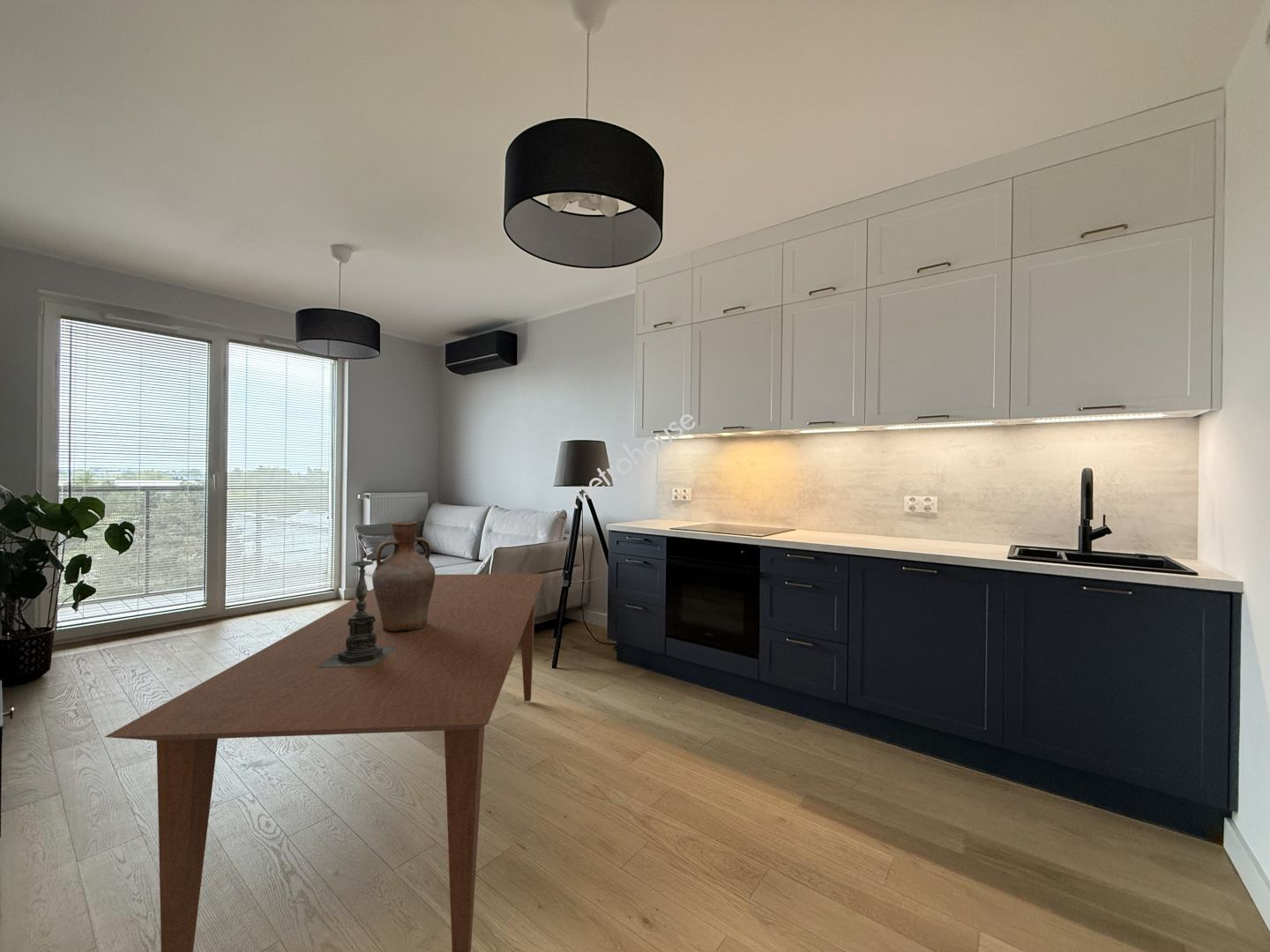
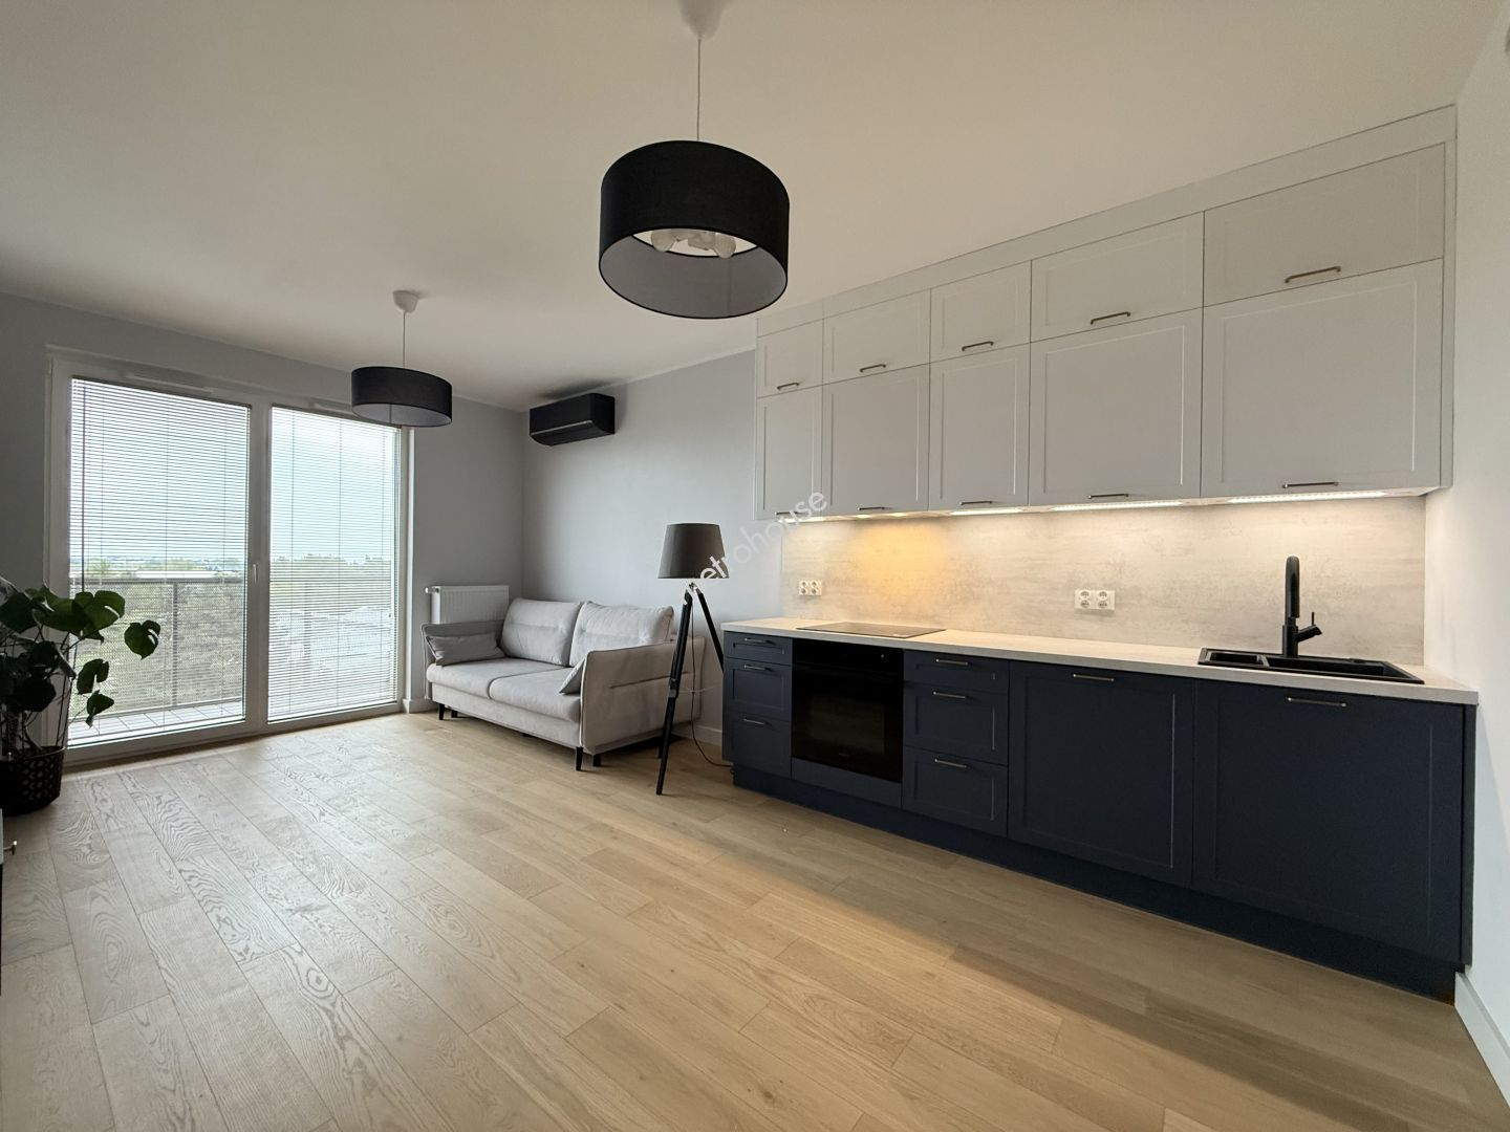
- vase (404, 573)
- candle holder (360, 600)
- dining table (423, 703)
